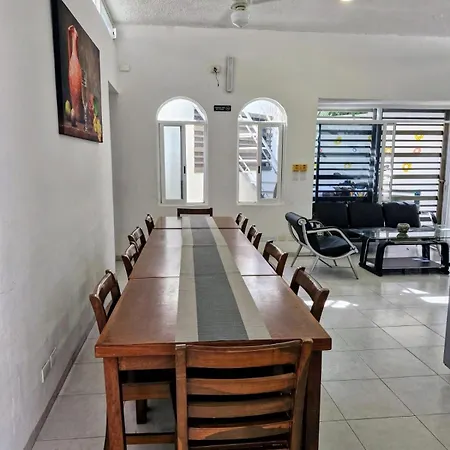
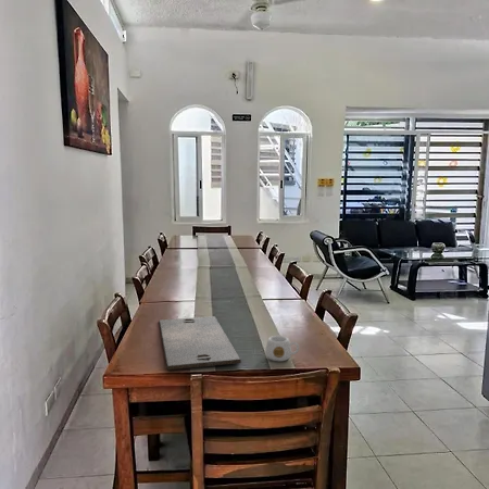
+ mug (281, 348)
+ cutting board (195, 338)
